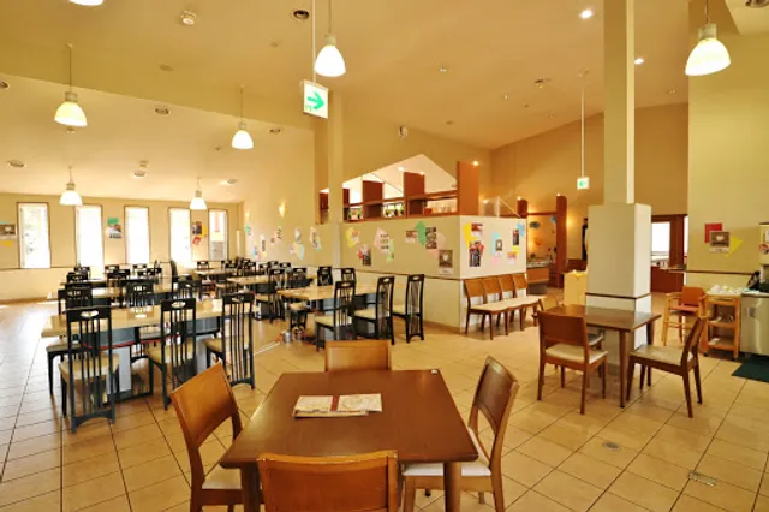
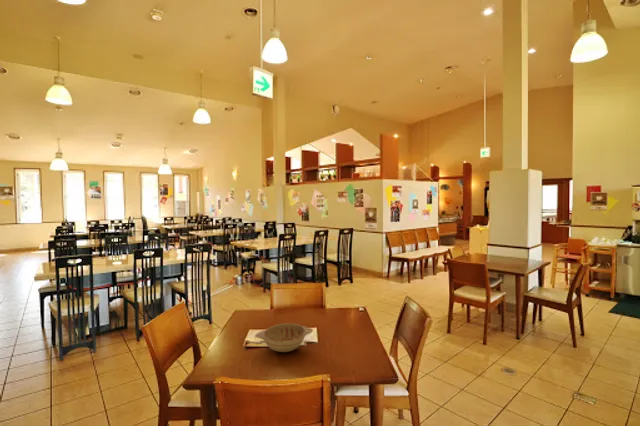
+ decorative bowl (284, 339)
